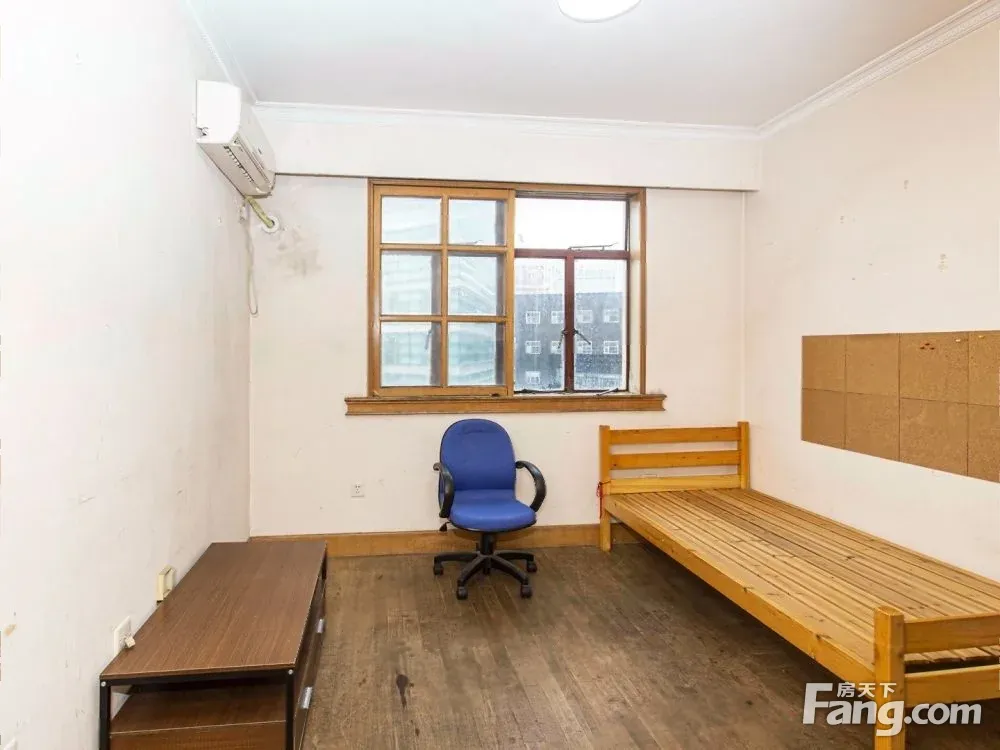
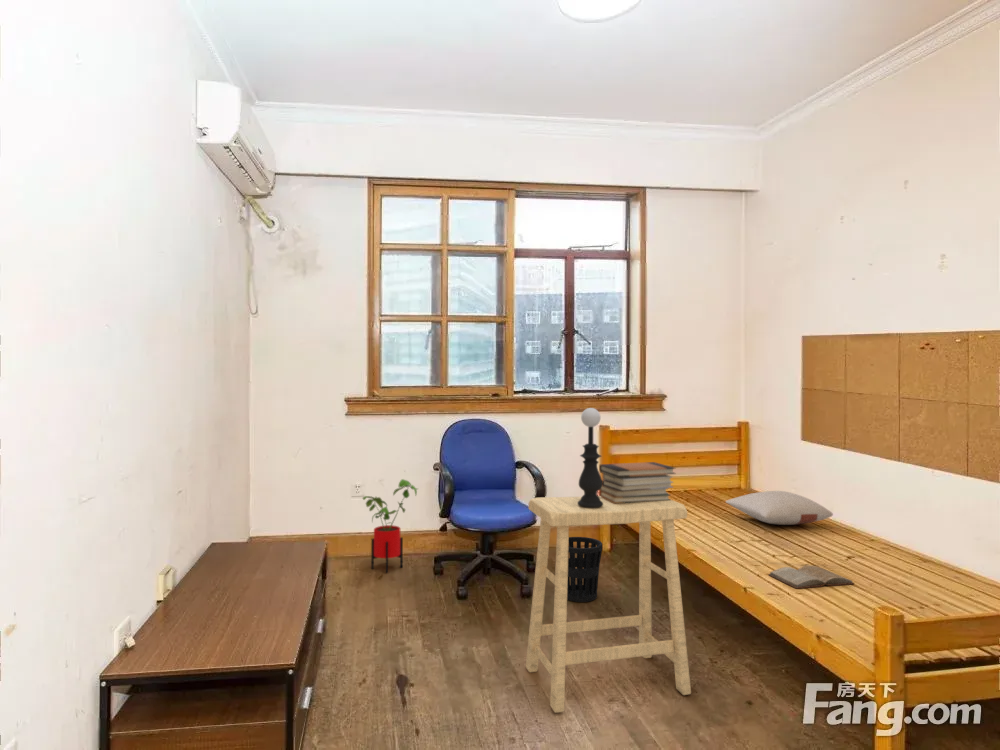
+ pillow (776, 507)
+ house plant (391, 523)
+ table lamp (590, 456)
+ book (810, 575)
+ book stack (636, 482)
+ wastebasket (579, 569)
+ stool (605, 618)
